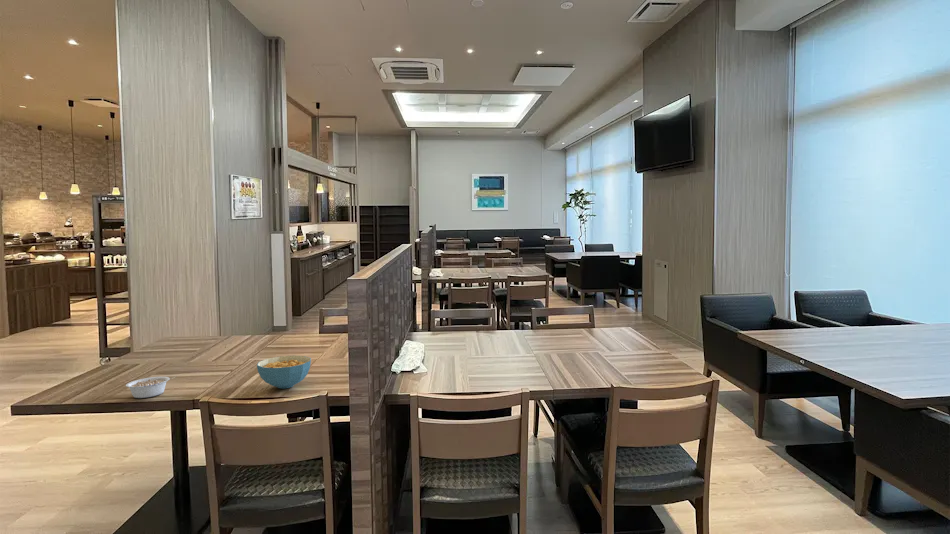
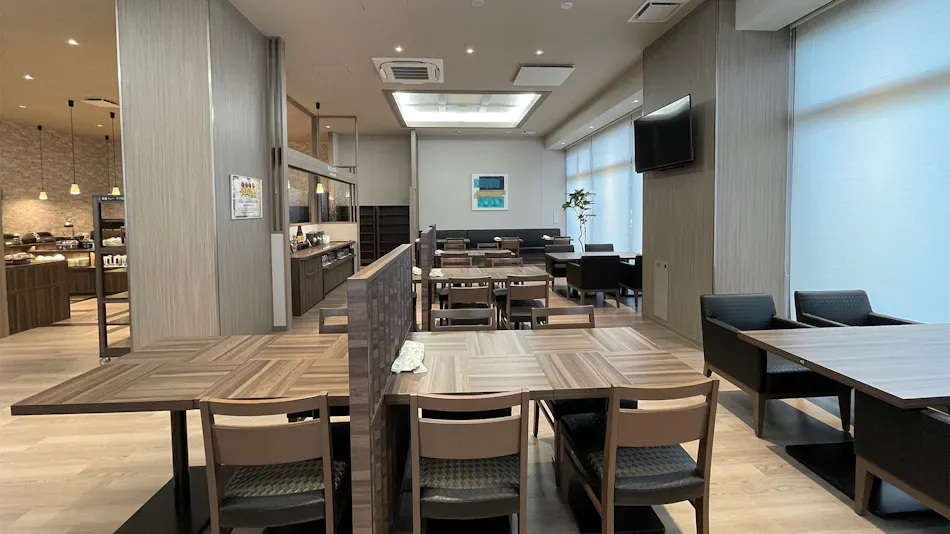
- cereal bowl (285, 373)
- legume (150, 386)
